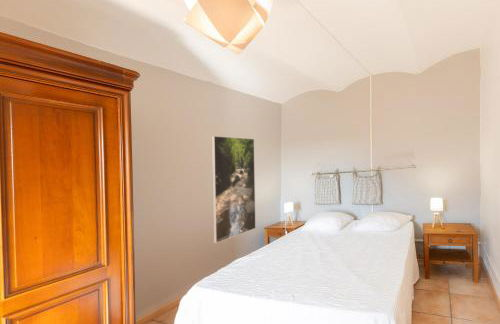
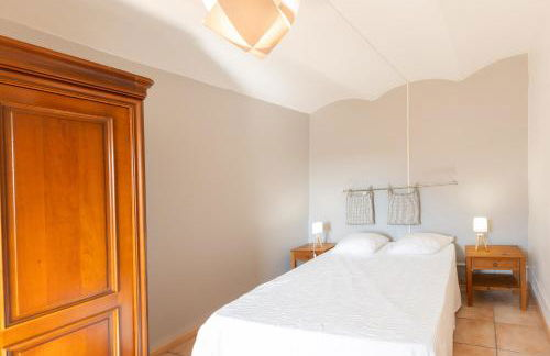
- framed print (235, 186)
